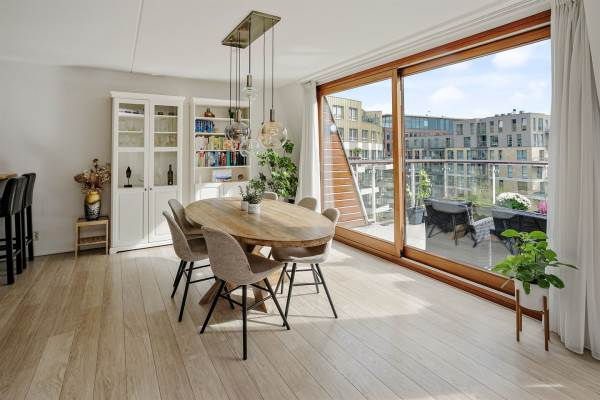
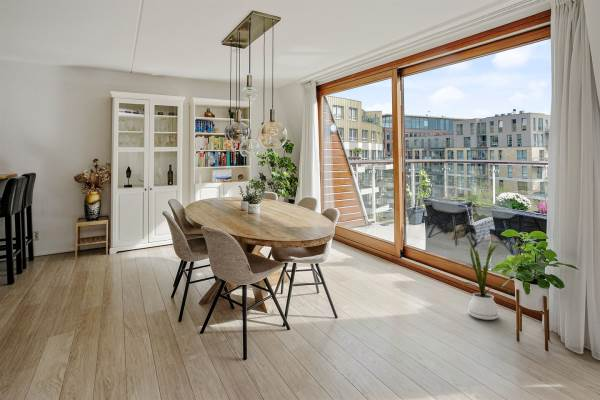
+ house plant (480, 273)
